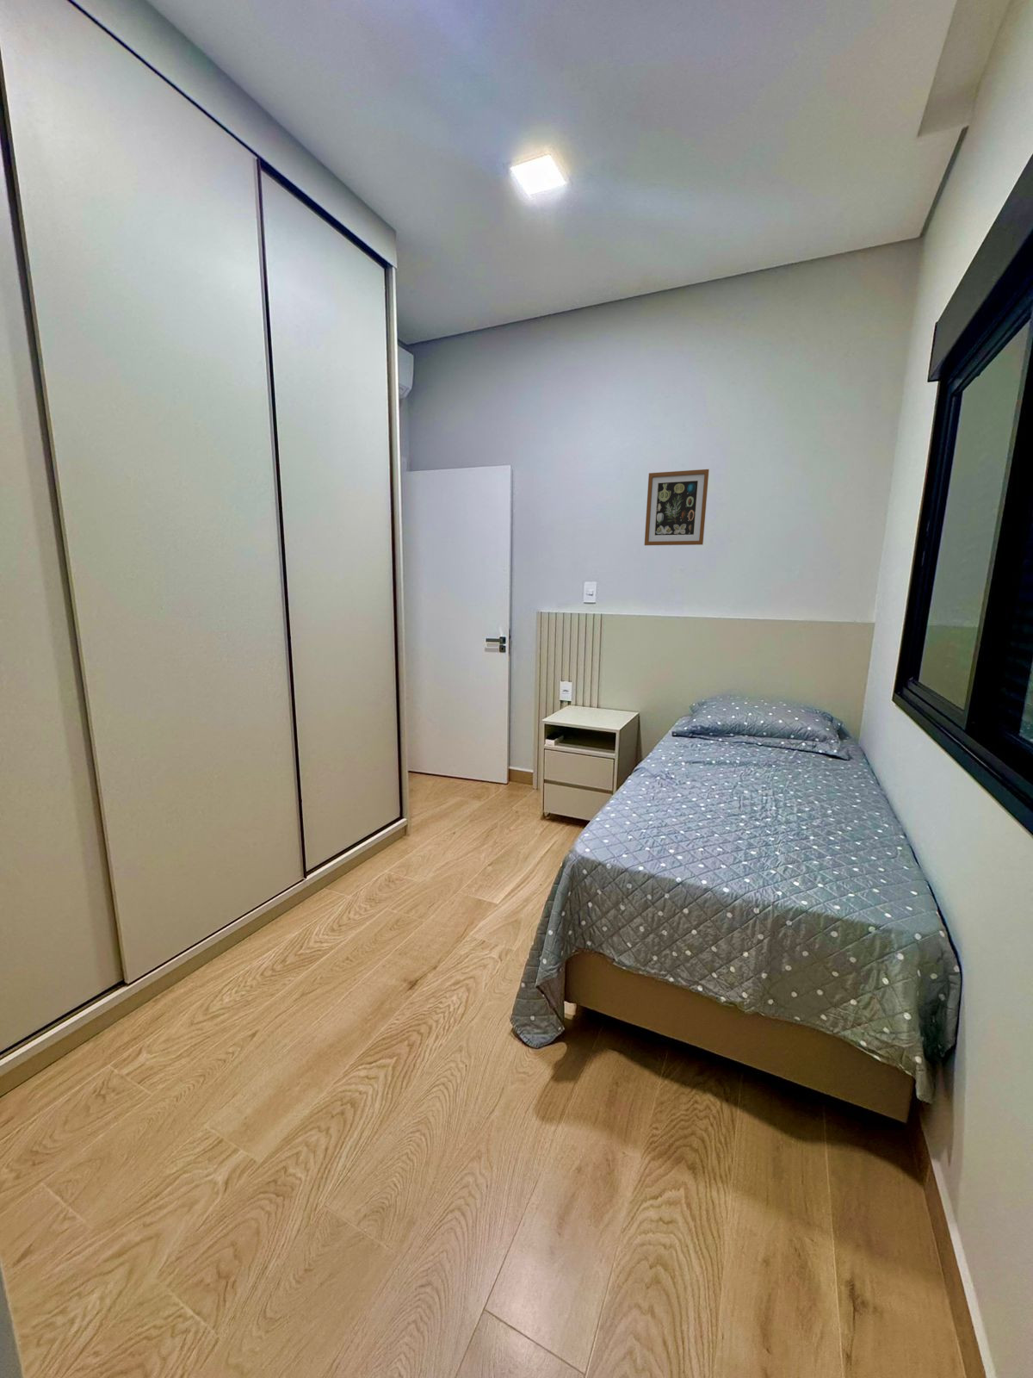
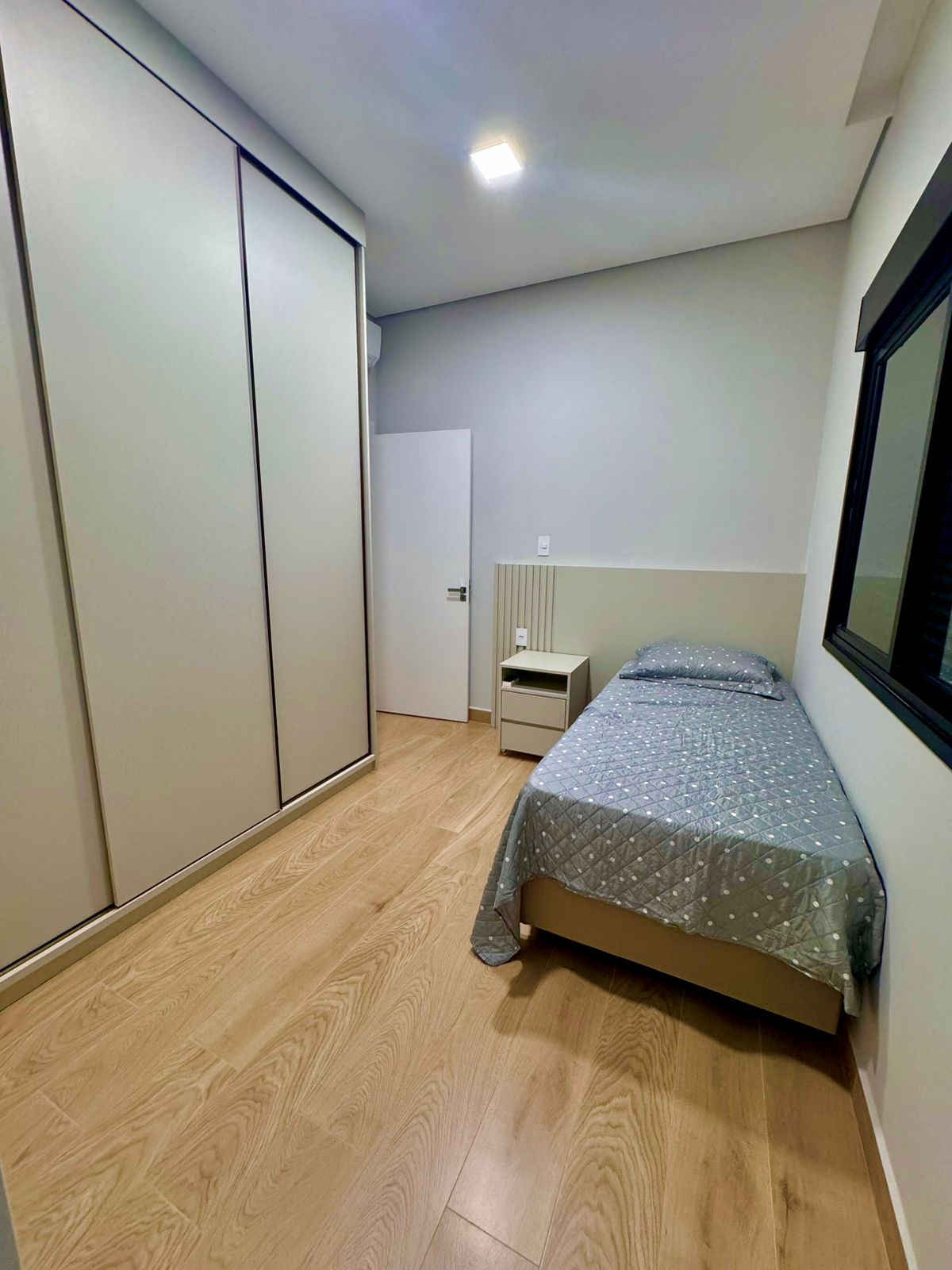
- wall art (675, 508)
